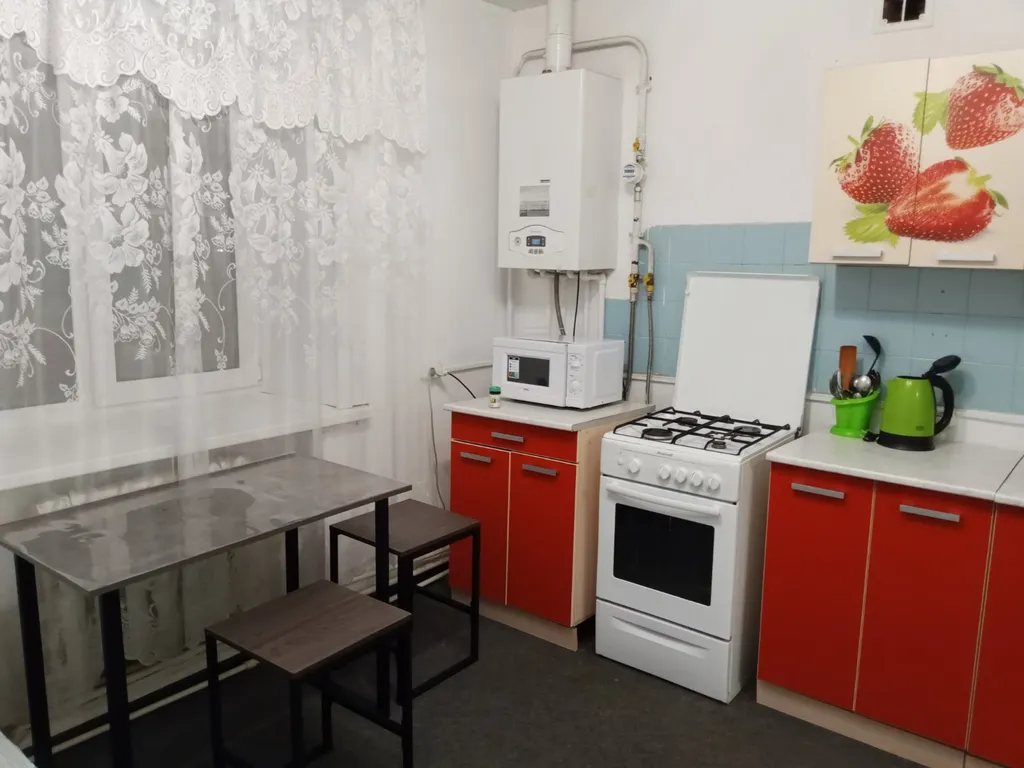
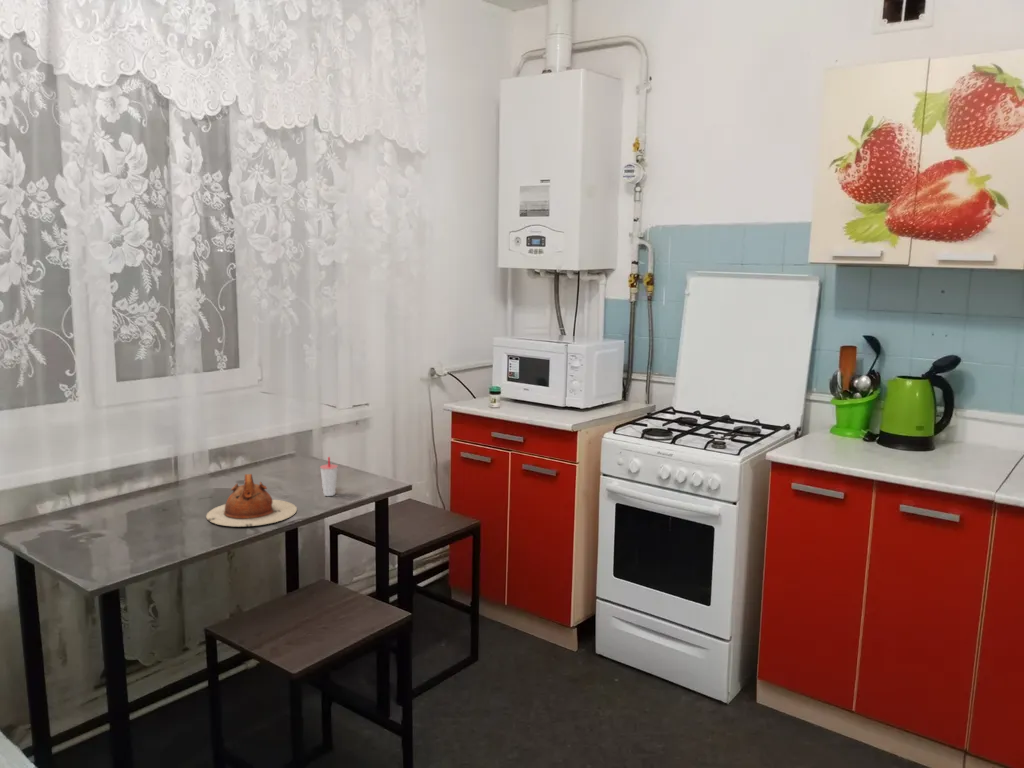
+ cup (329, 475)
+ teapot (251, 493)
